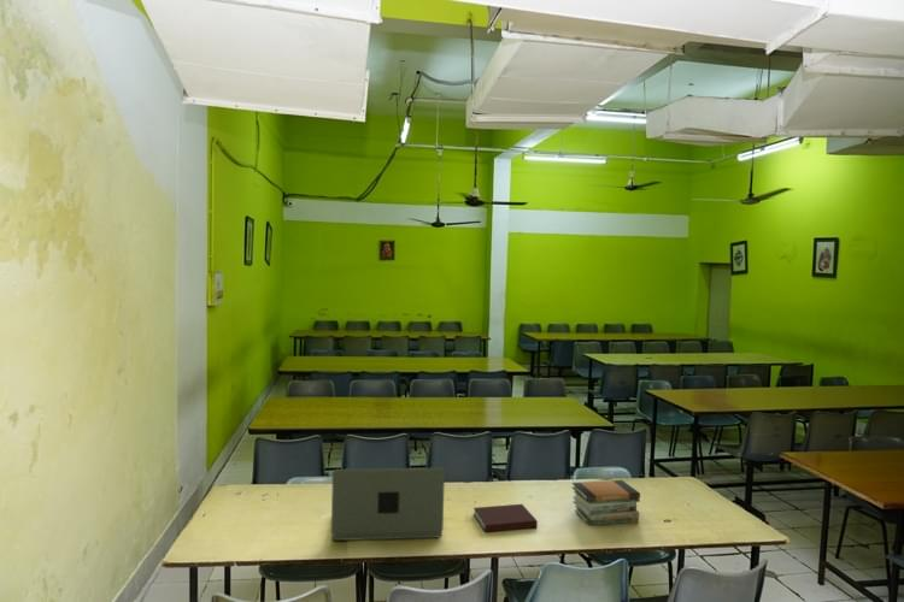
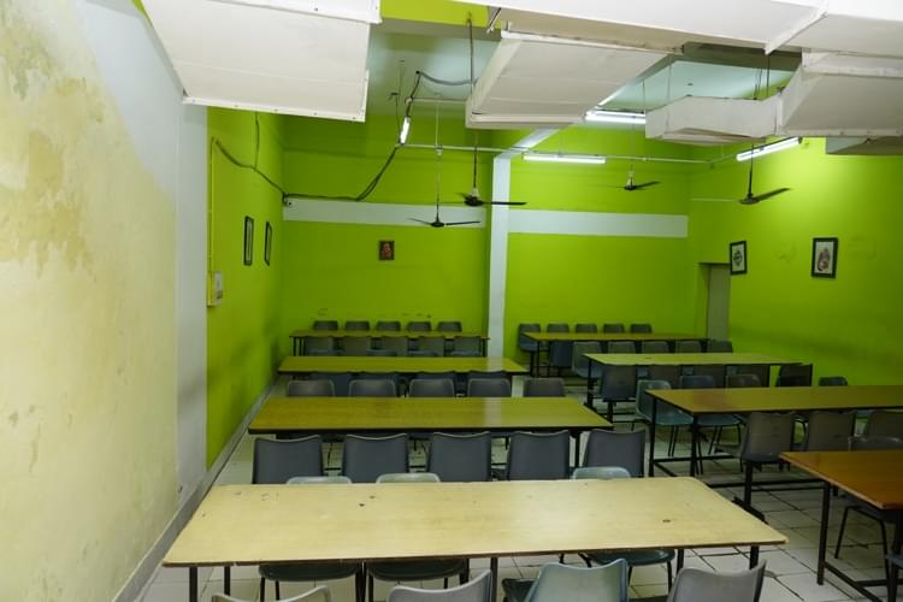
- book stack (605, 502)
- laptop (388, 491)
- notebook (504, 517)
